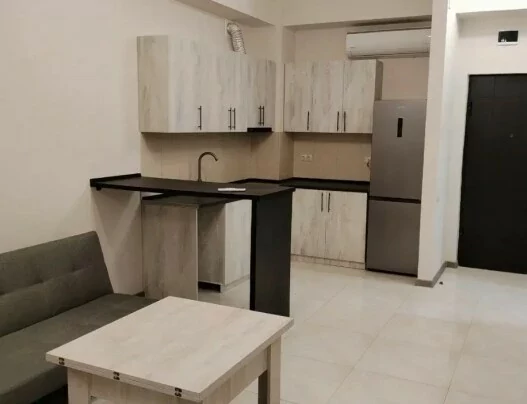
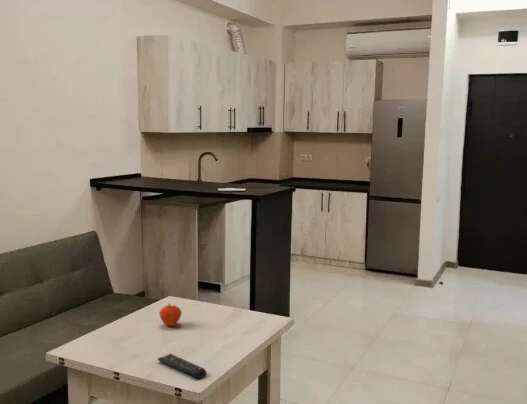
+ fruit (170, 314)
+ remote control (181, 365)
